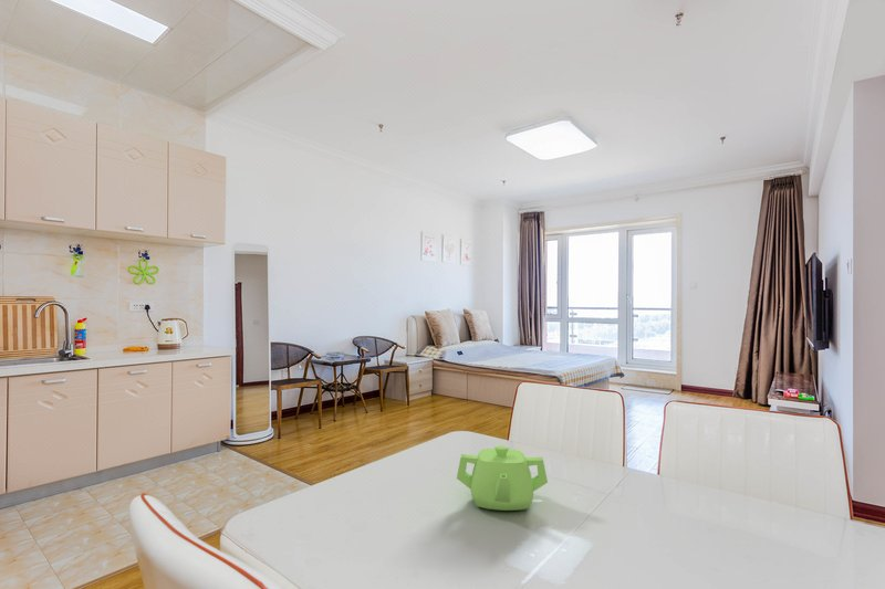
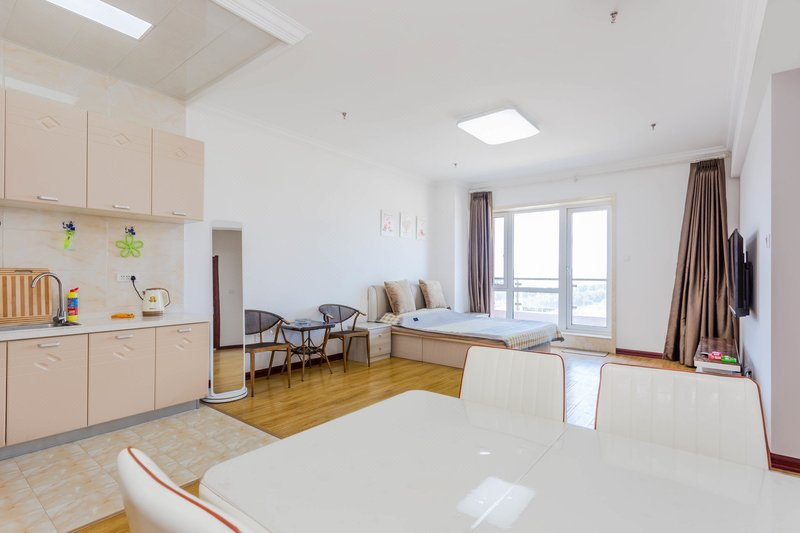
- teapot (501, 474)
